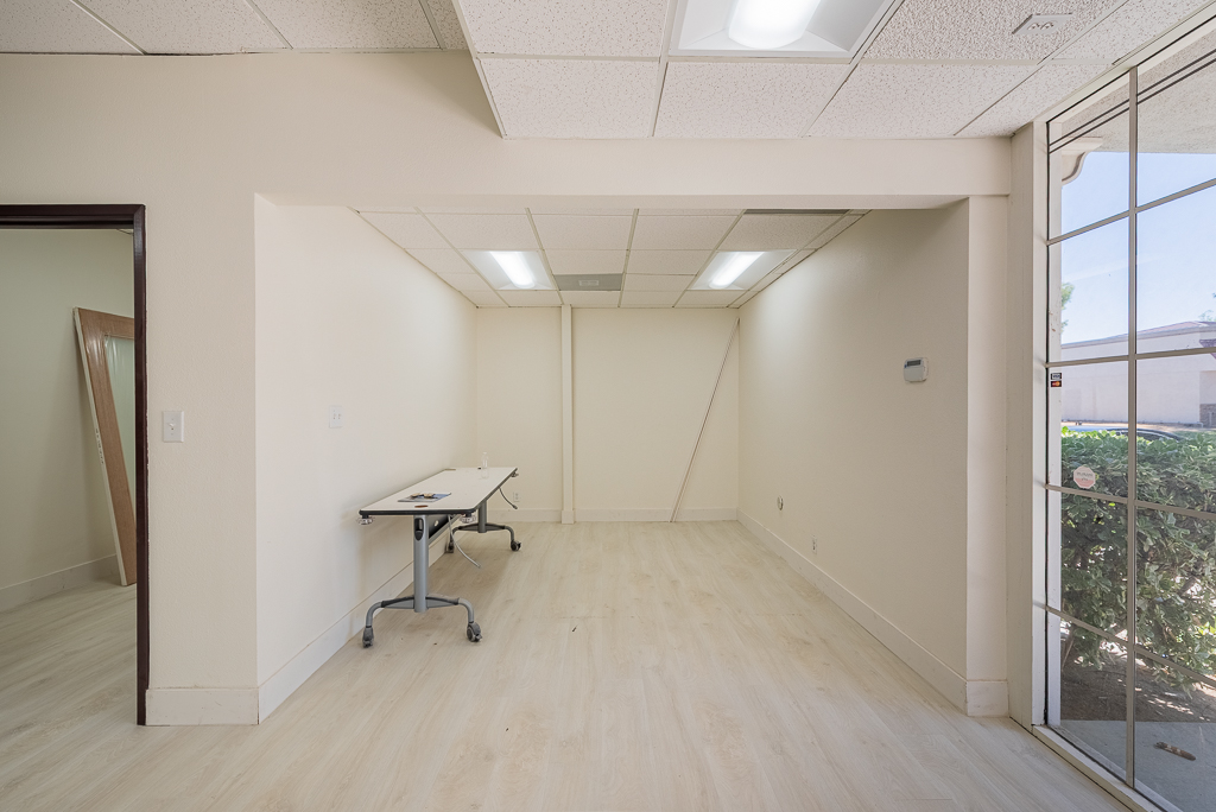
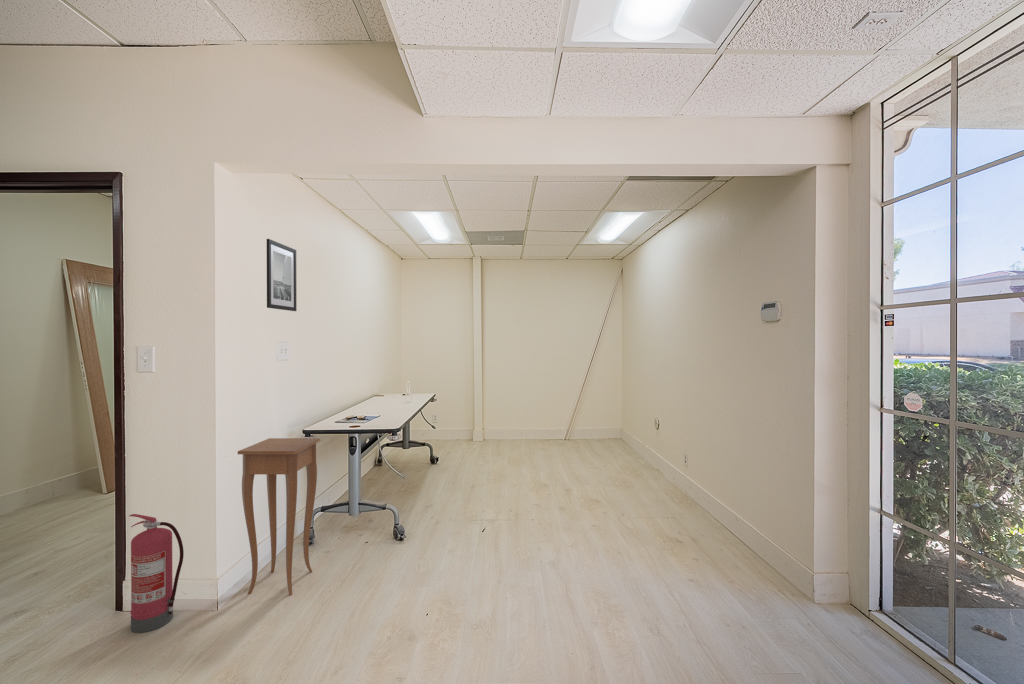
+ side table (286, 513)
+ fire extinguisher (156, 568)
+ wall art (282, 277)
